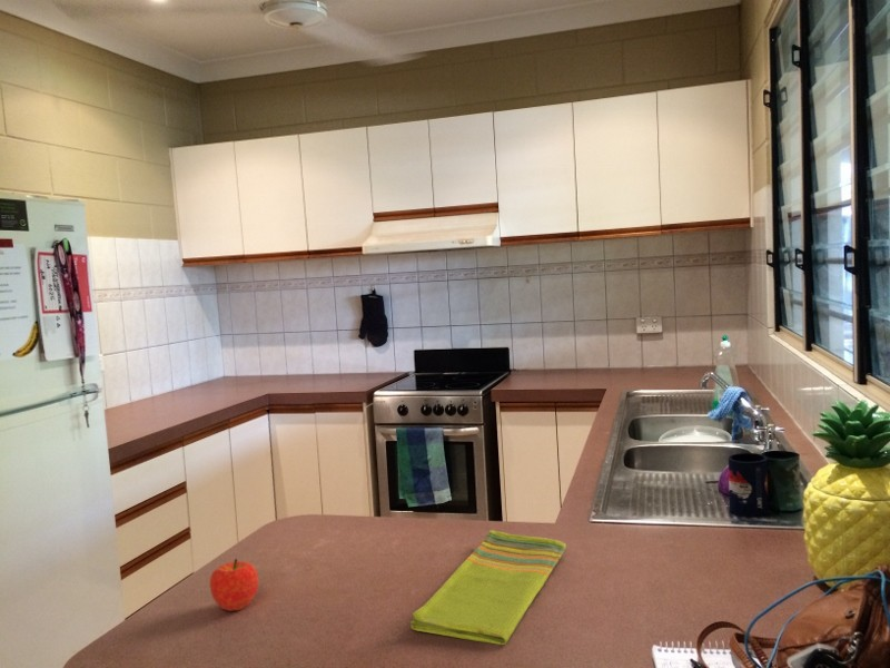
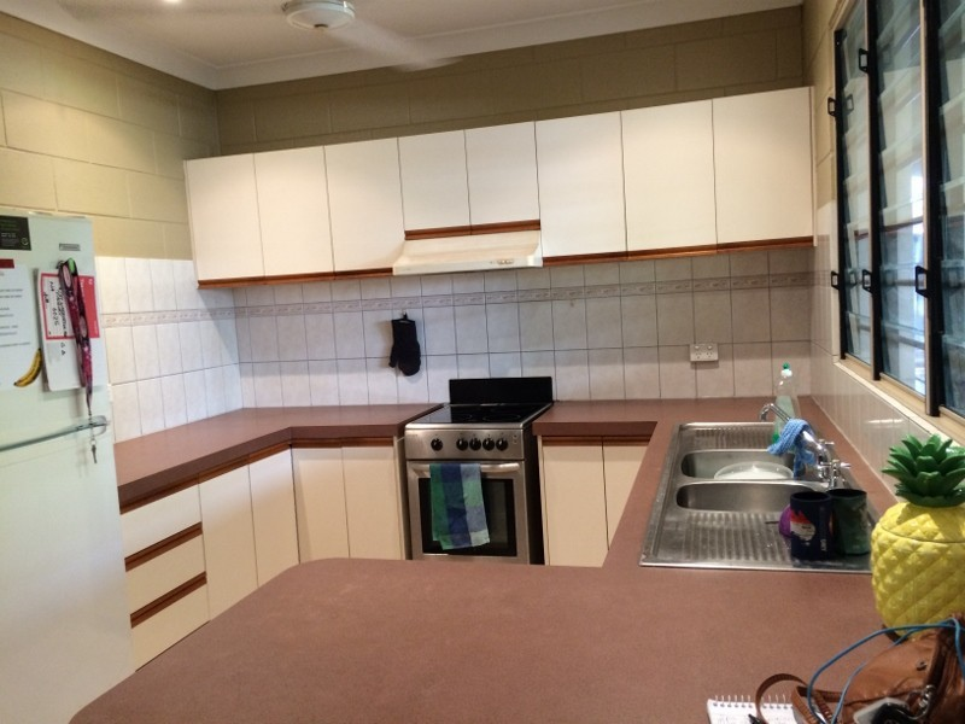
- fruit (234, 583)
- dish towel (496, 578)
